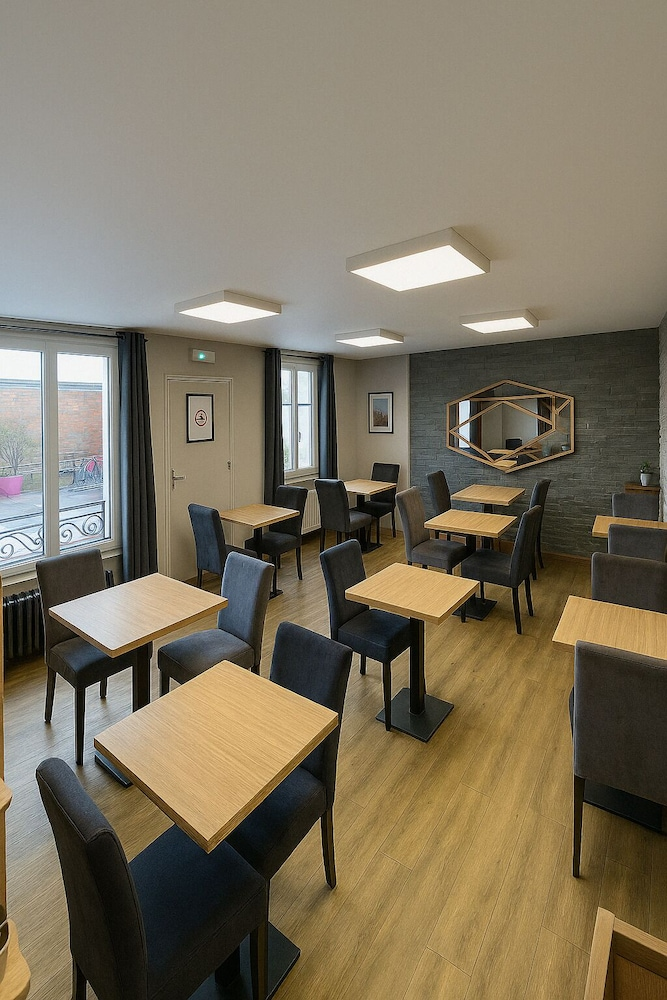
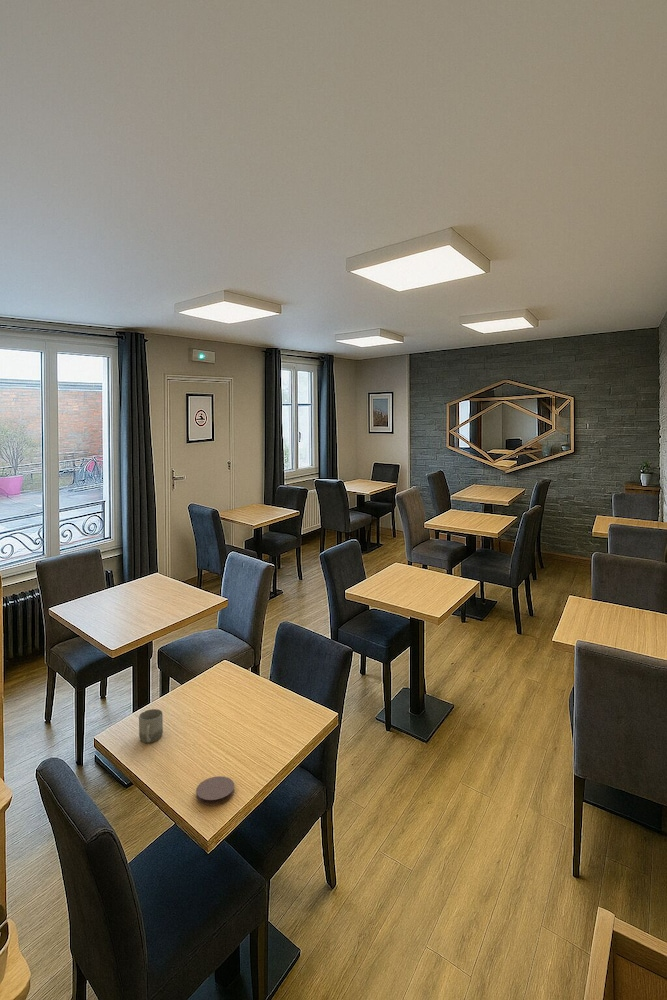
+ coaster (215, 790)
+ cup (150, 728)
